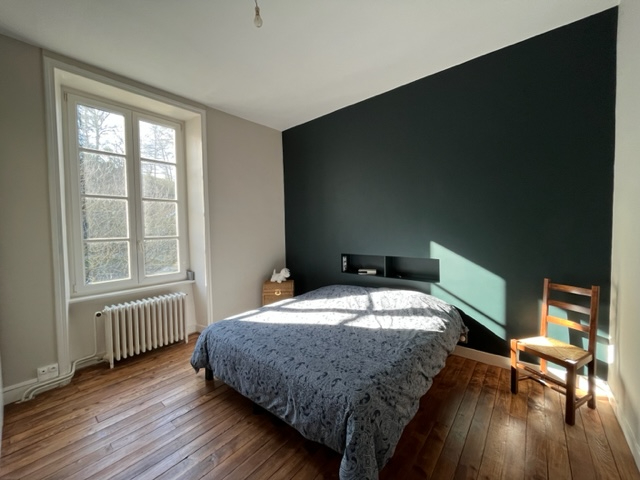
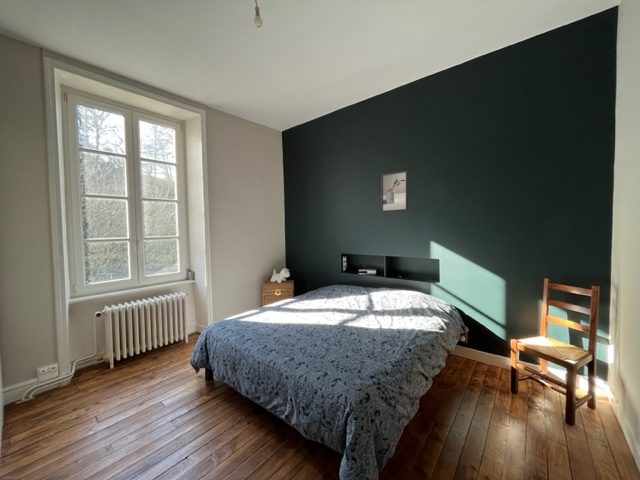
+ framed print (394, 191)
